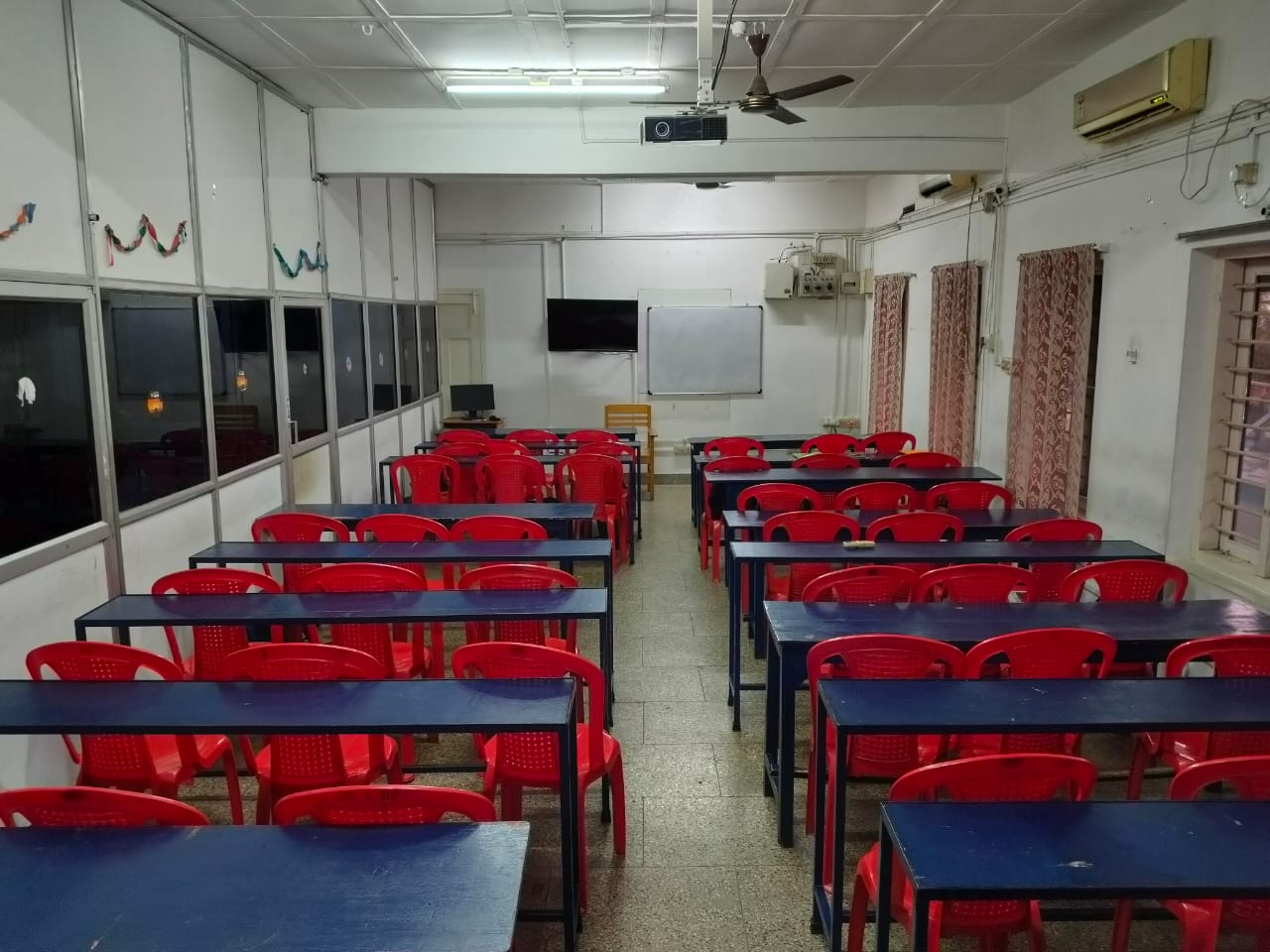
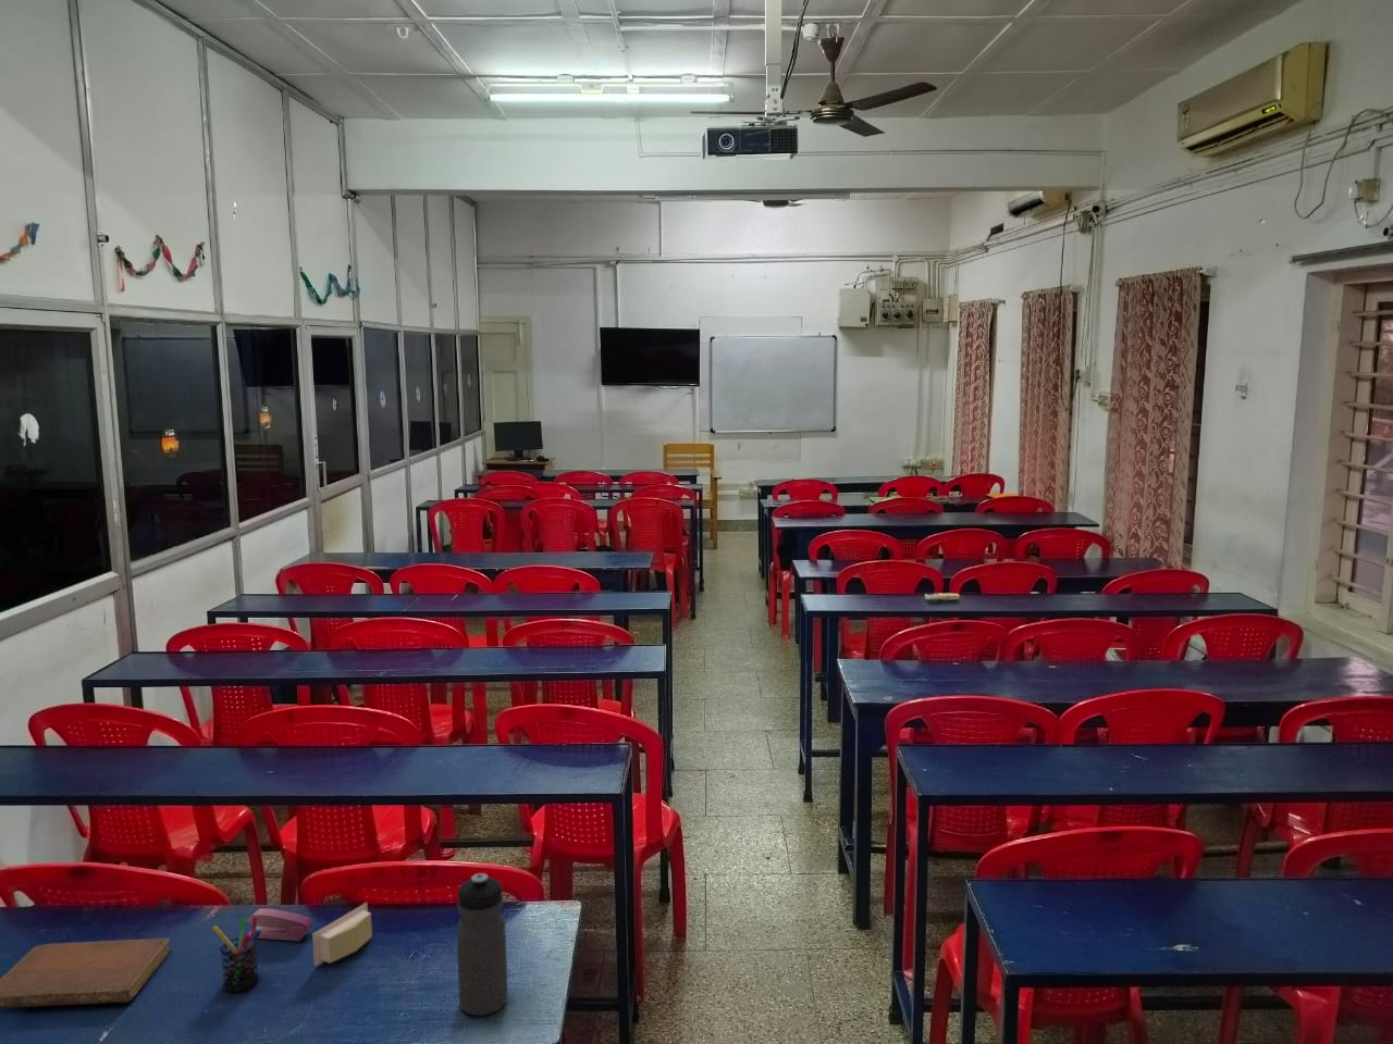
+ notebook (80, 973)
+ pen holder (241, 947)
+ stapler (279, 923)
+ water bottle (482, 940)
+ sticky notes (348, 935)
